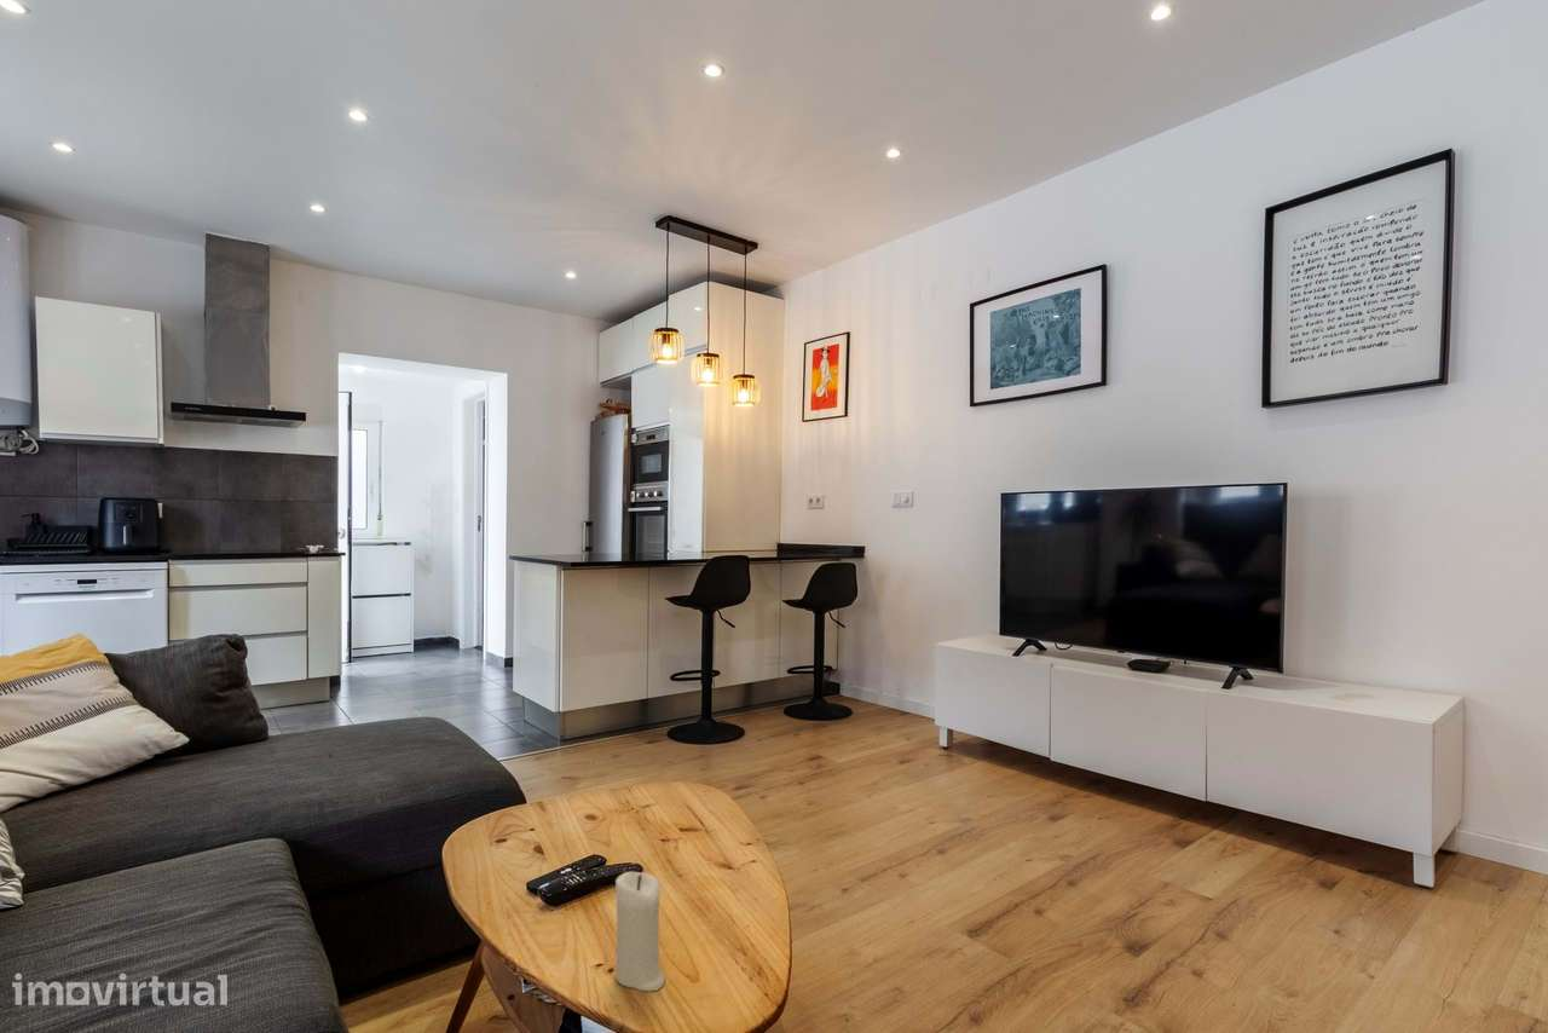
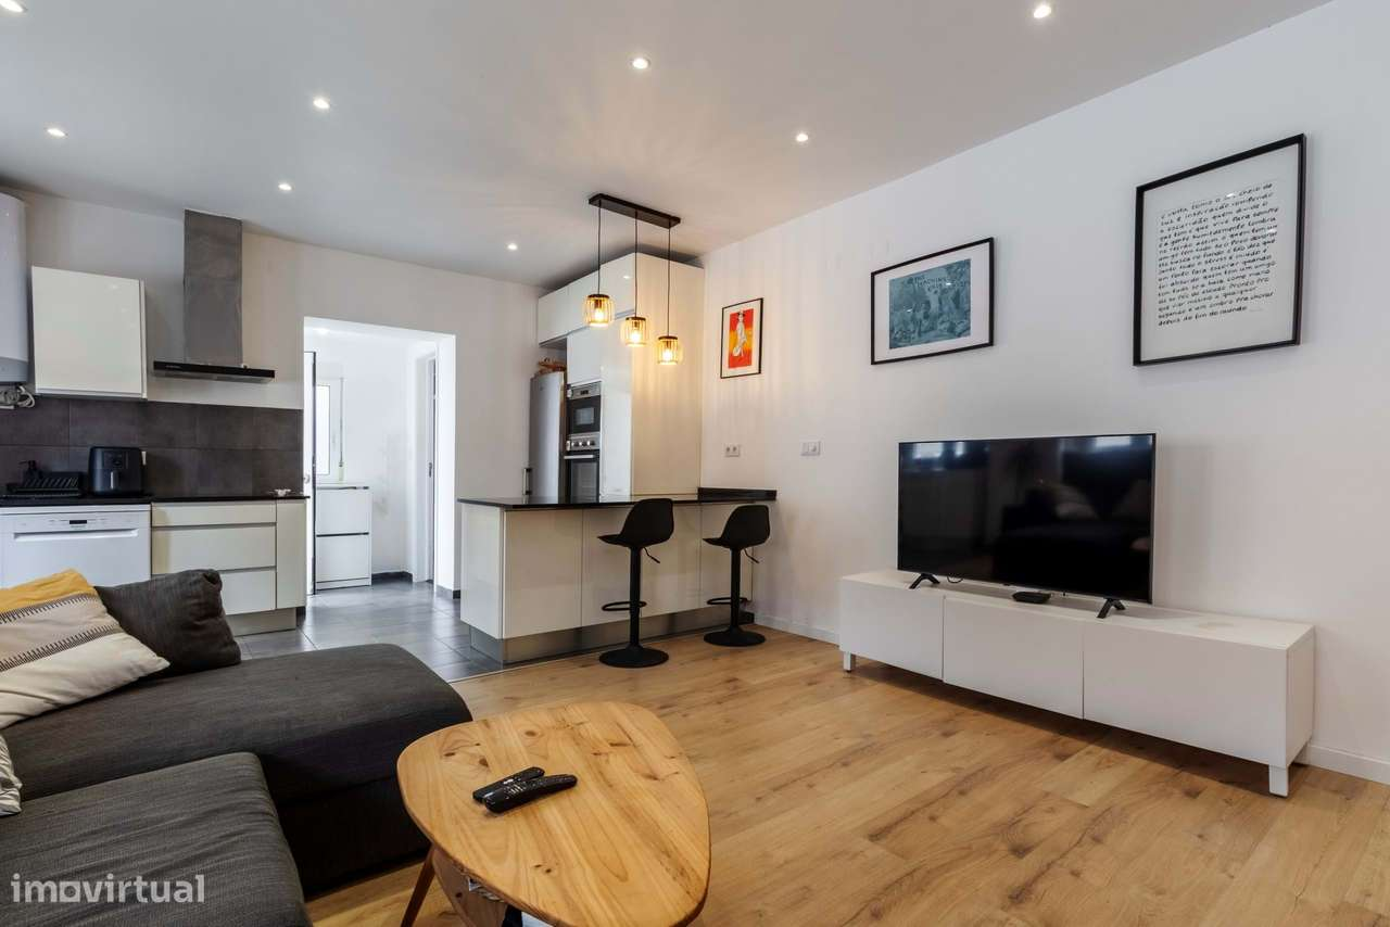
- candle (640, 925)
